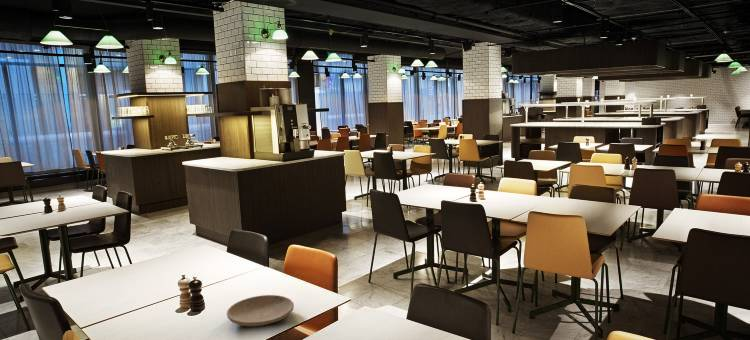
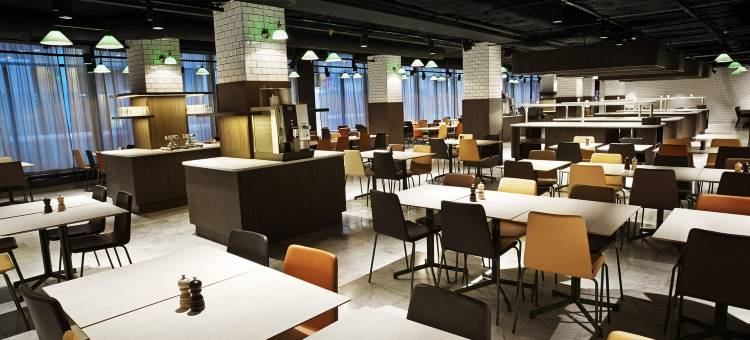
- plate (261, 312)
